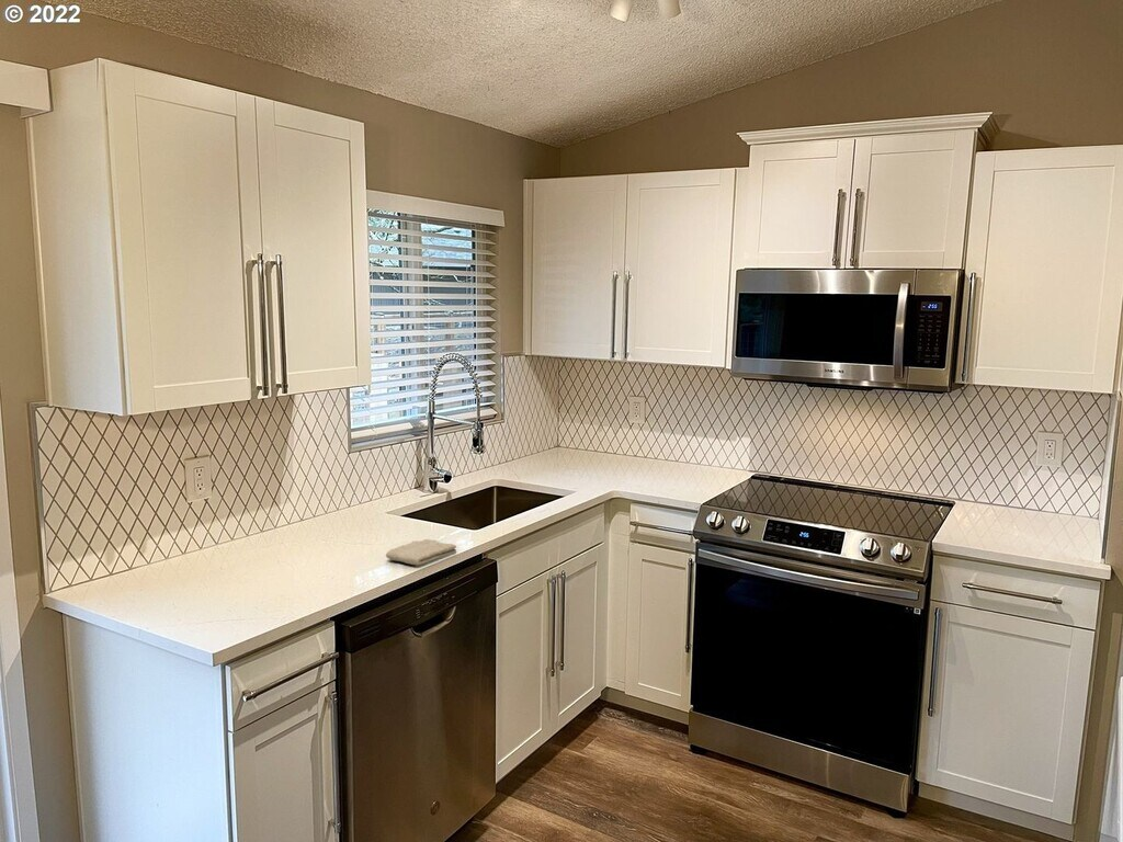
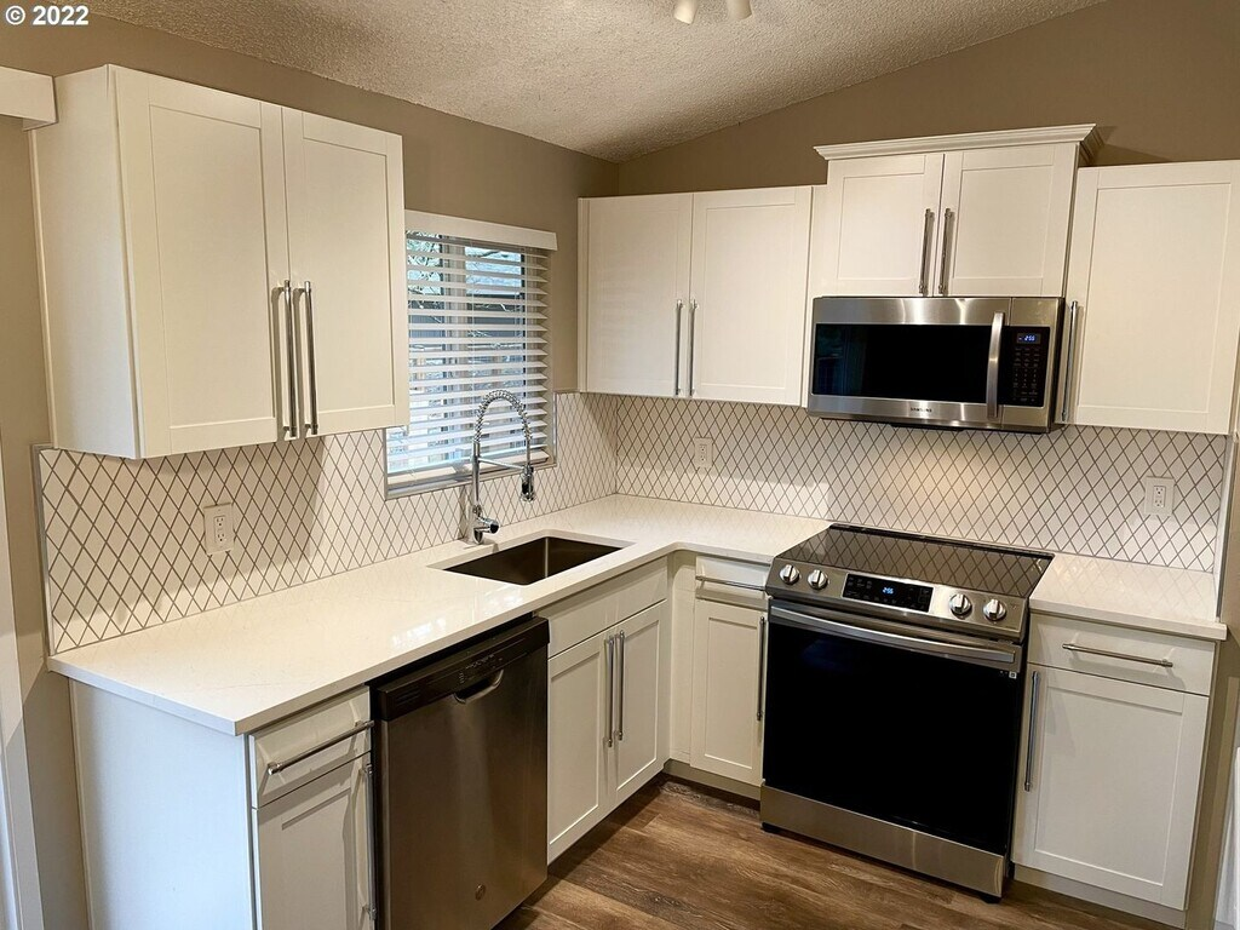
- washcloth (422, 550)
